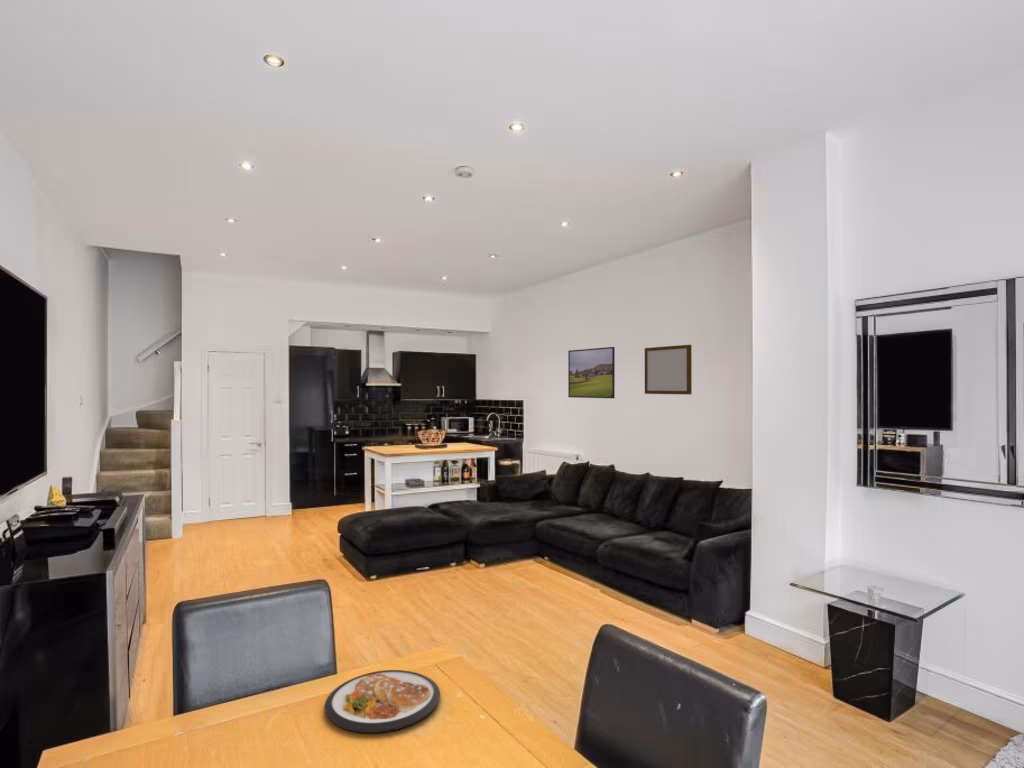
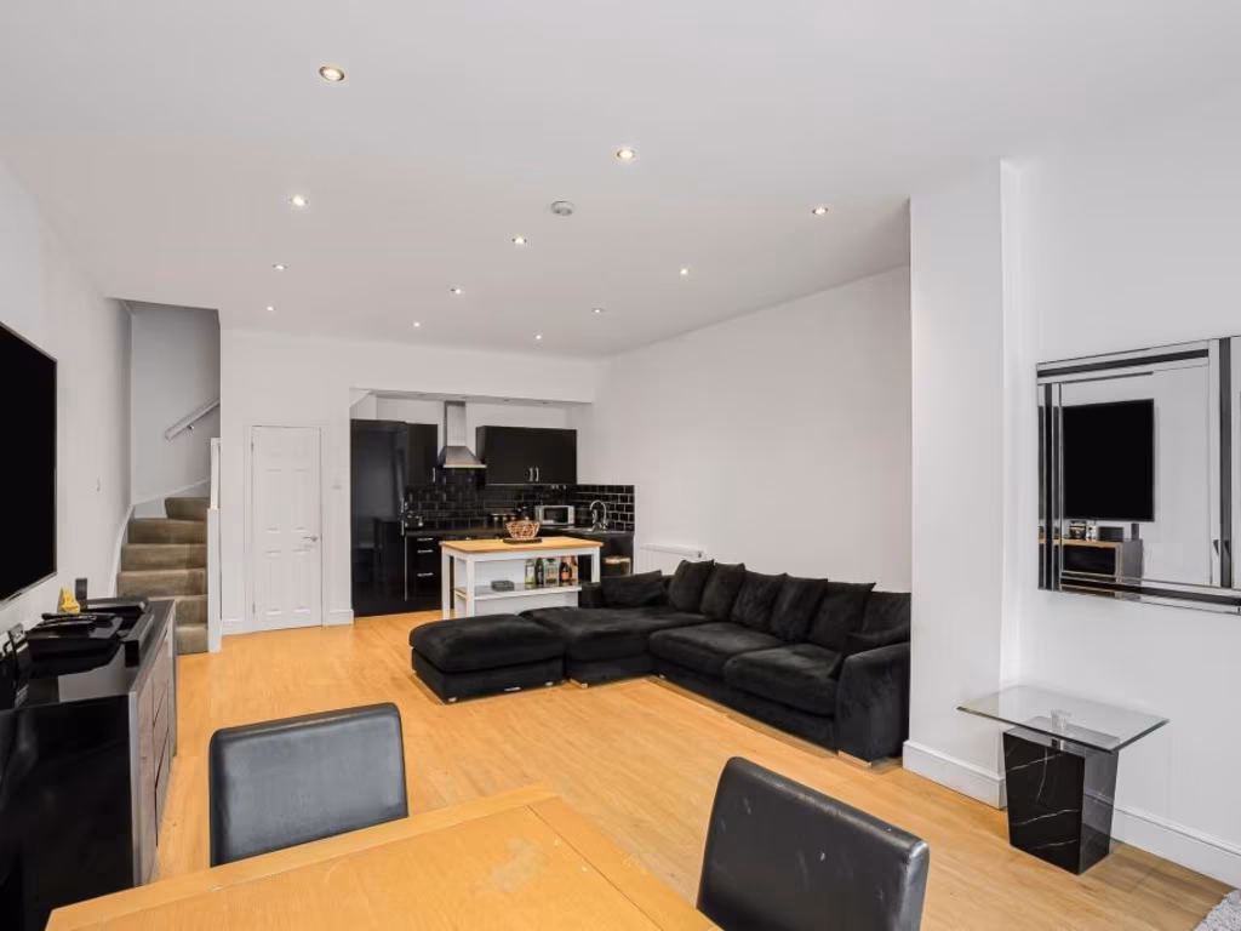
- writing board (667, 370)
- dish (383, 695)
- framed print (590, 373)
